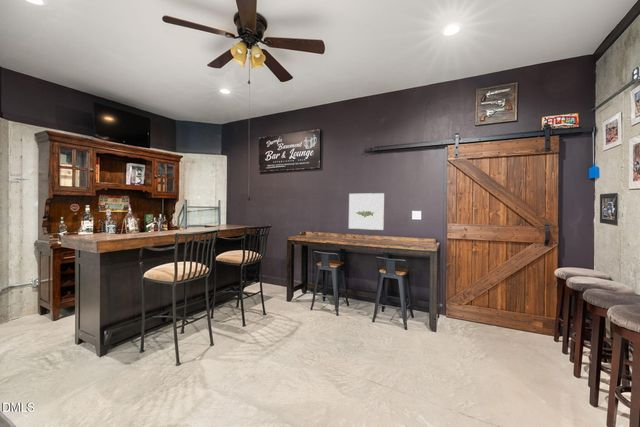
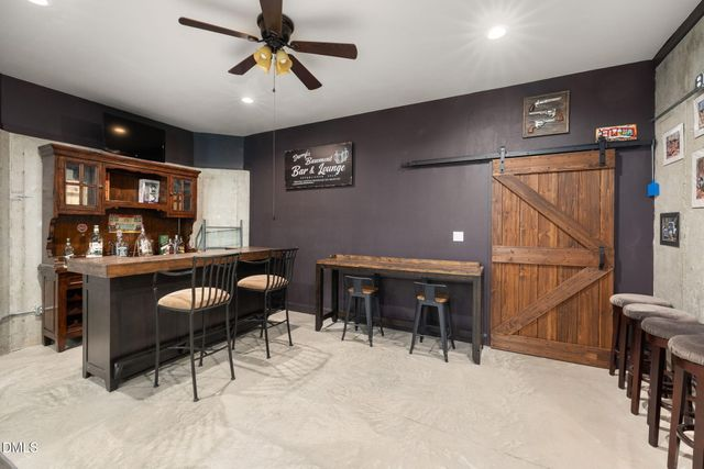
- wall art (366, 211)
